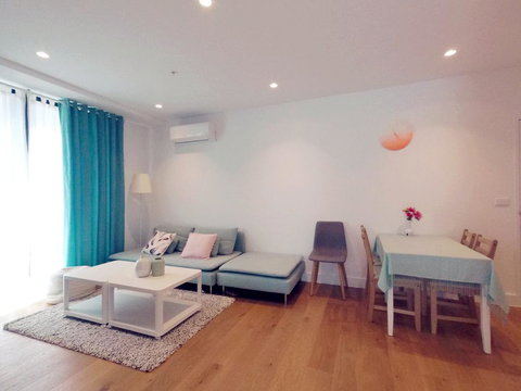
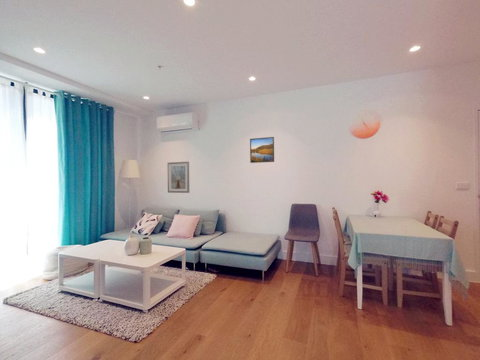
+ picture frame (178, 177)
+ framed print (261, 150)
